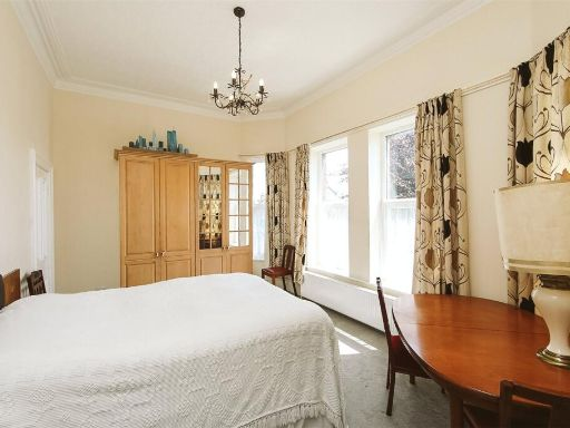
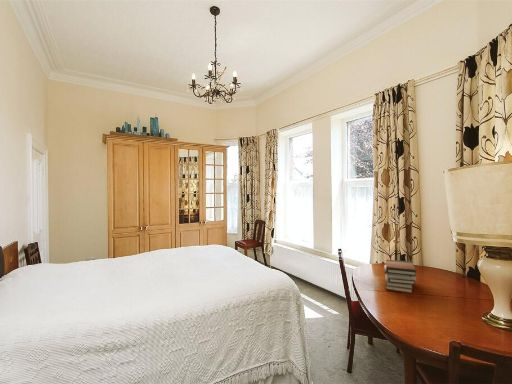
+ book stack (399, 274)
